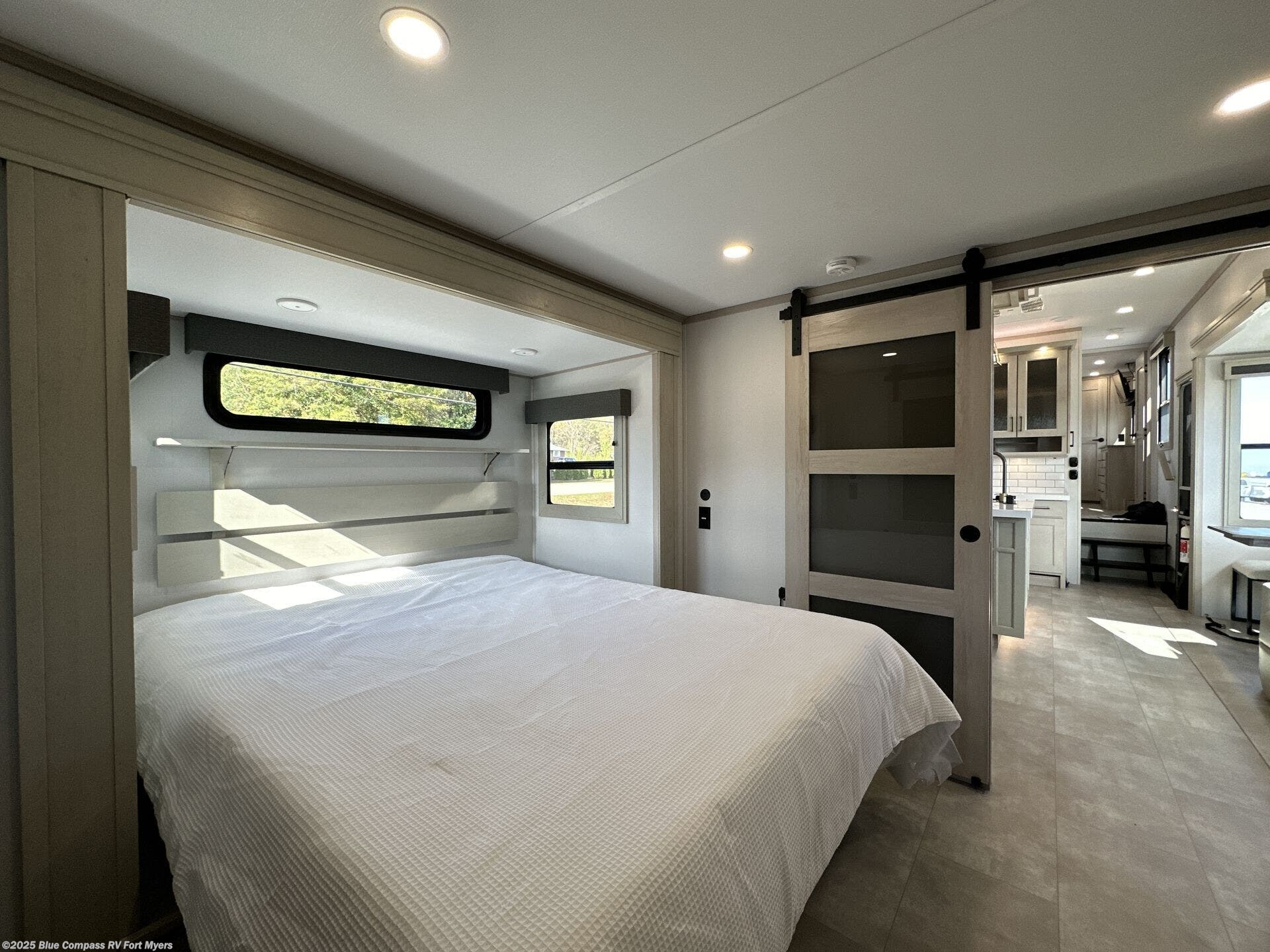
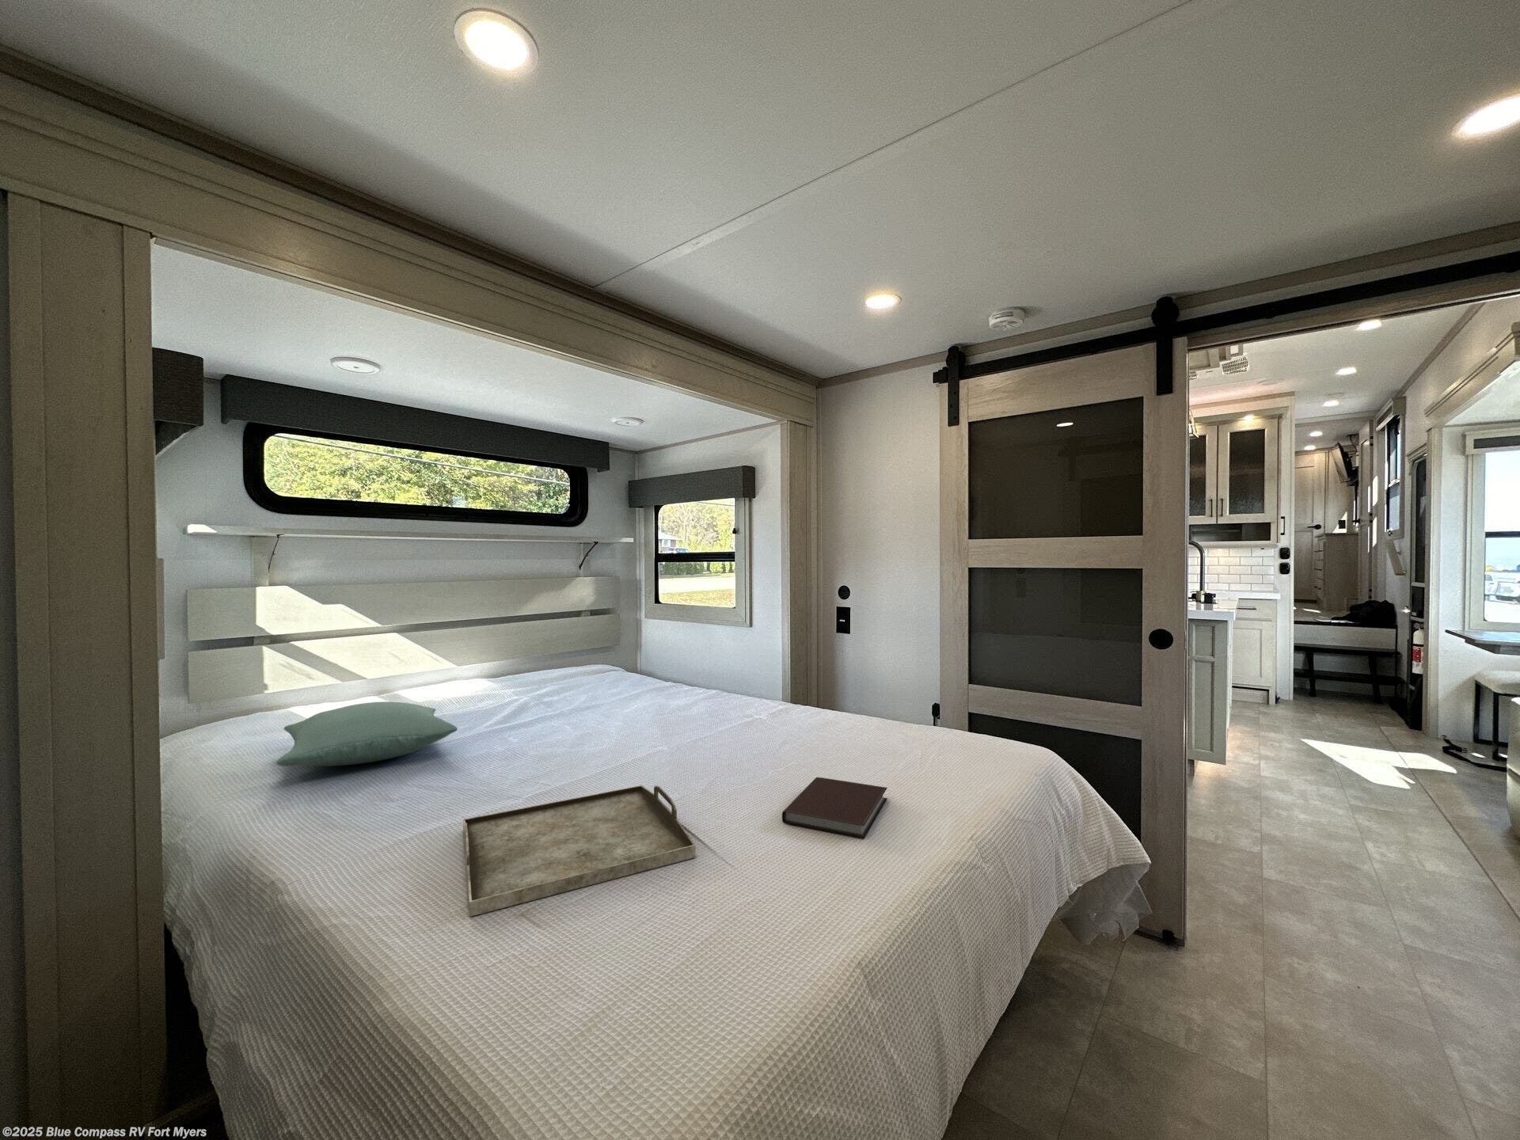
+ pillow (369, 730)
+ serving tray (573, 826)
+ notebook (837, 805)
